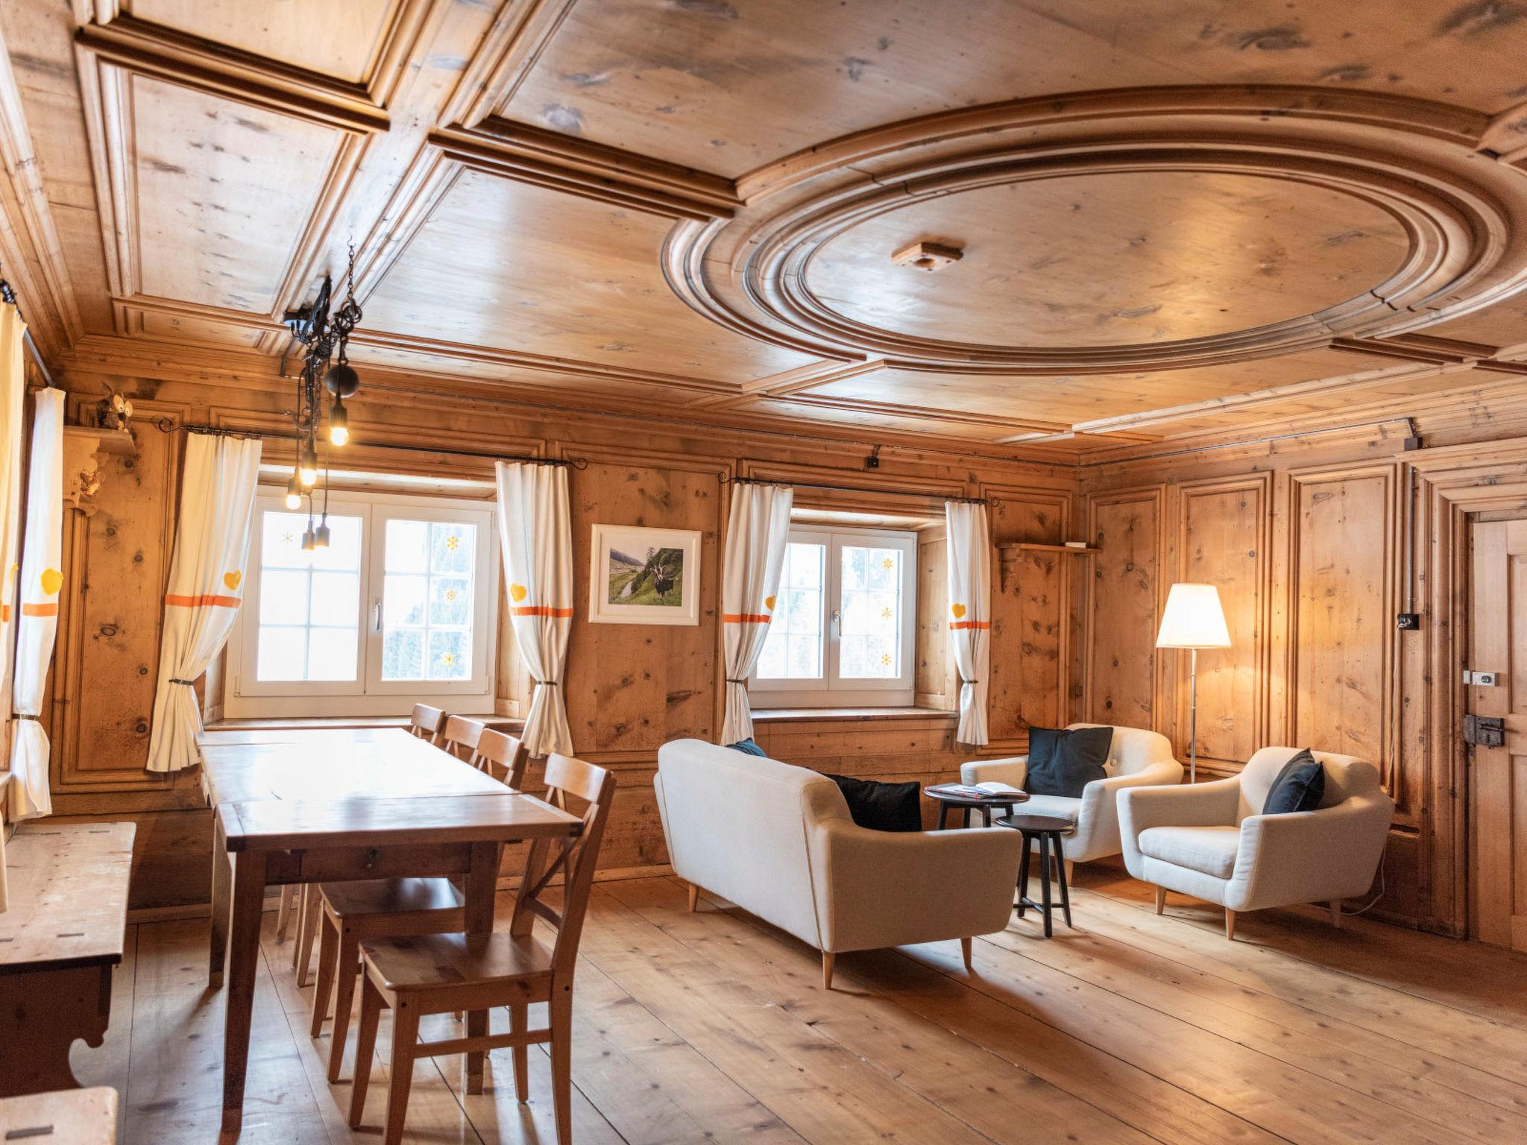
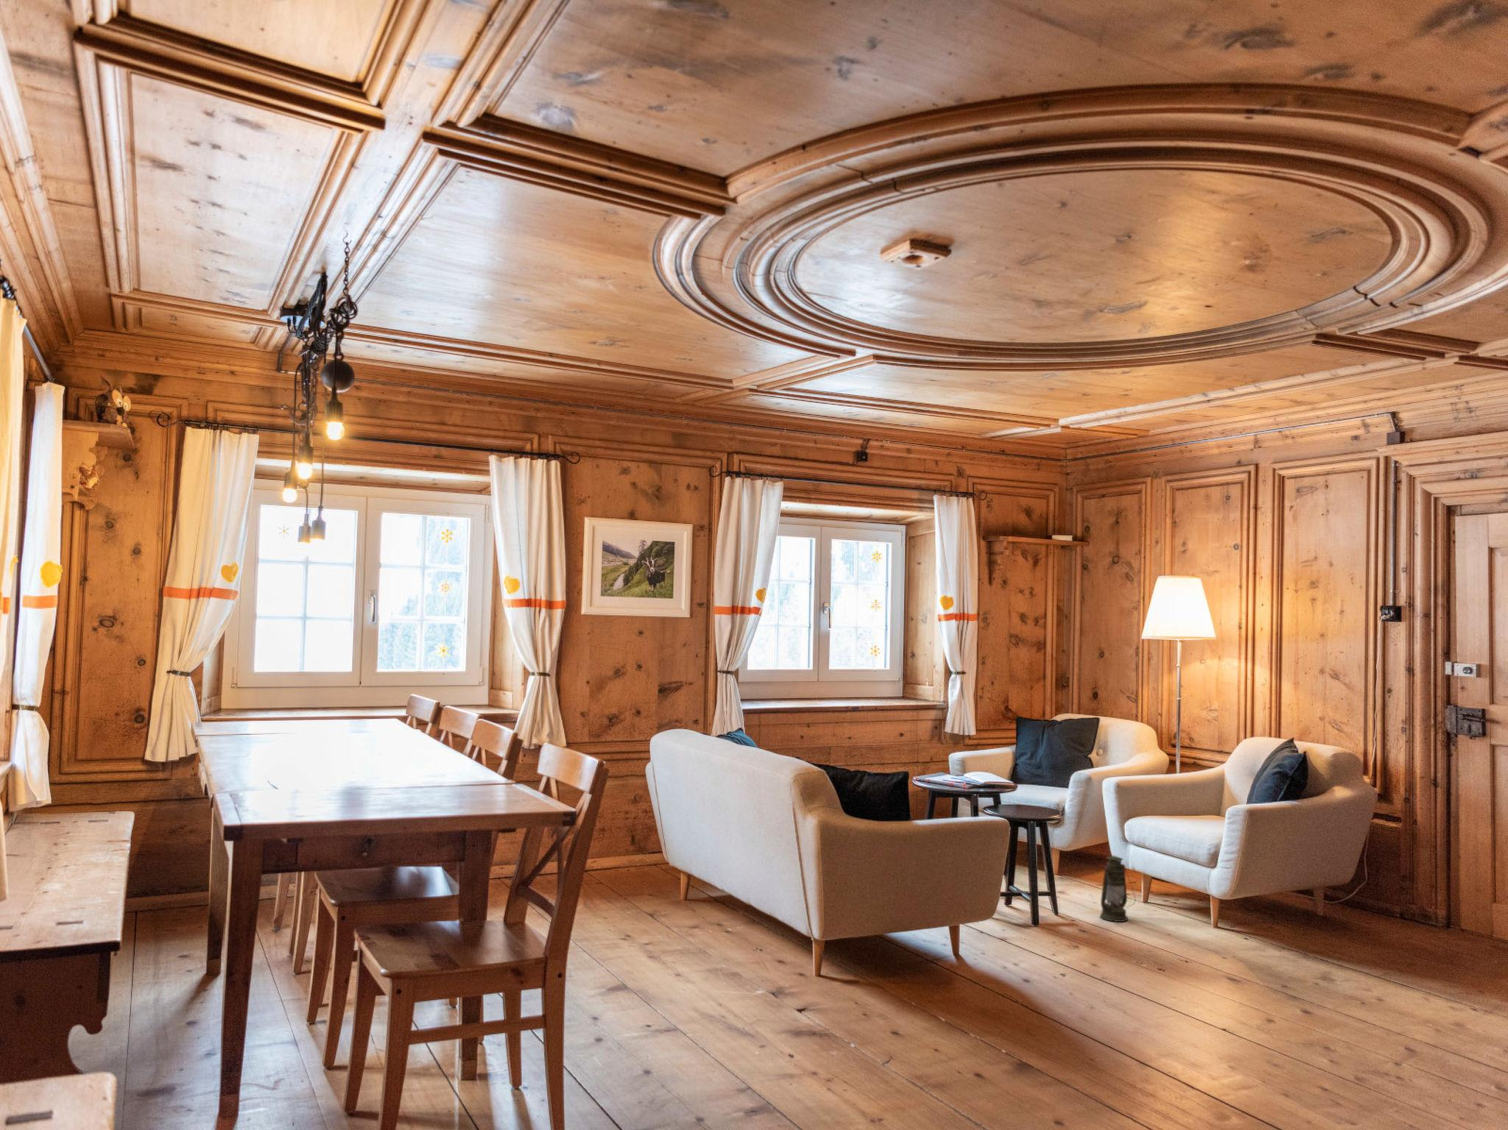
+ lantern (1115, 887)
